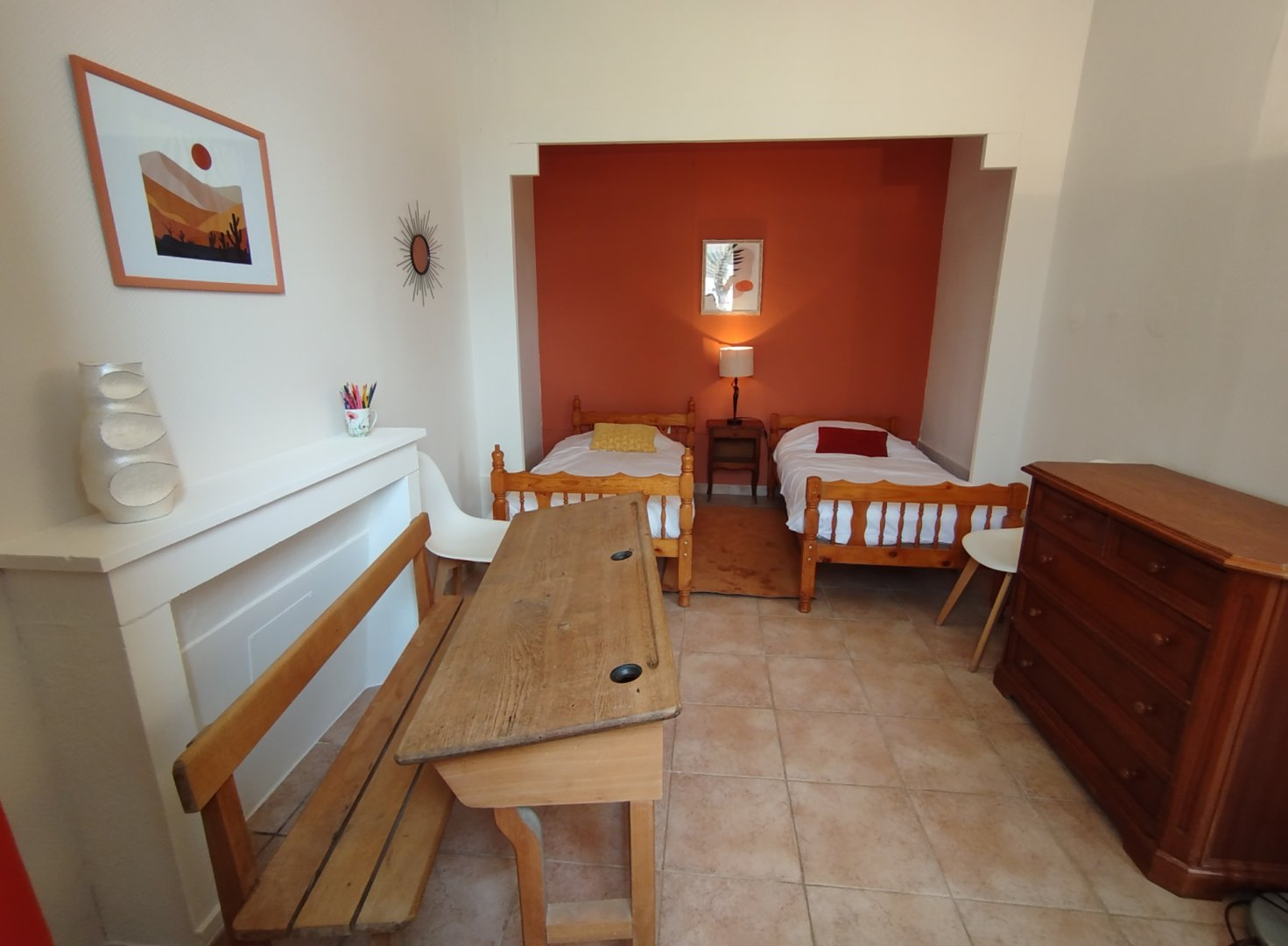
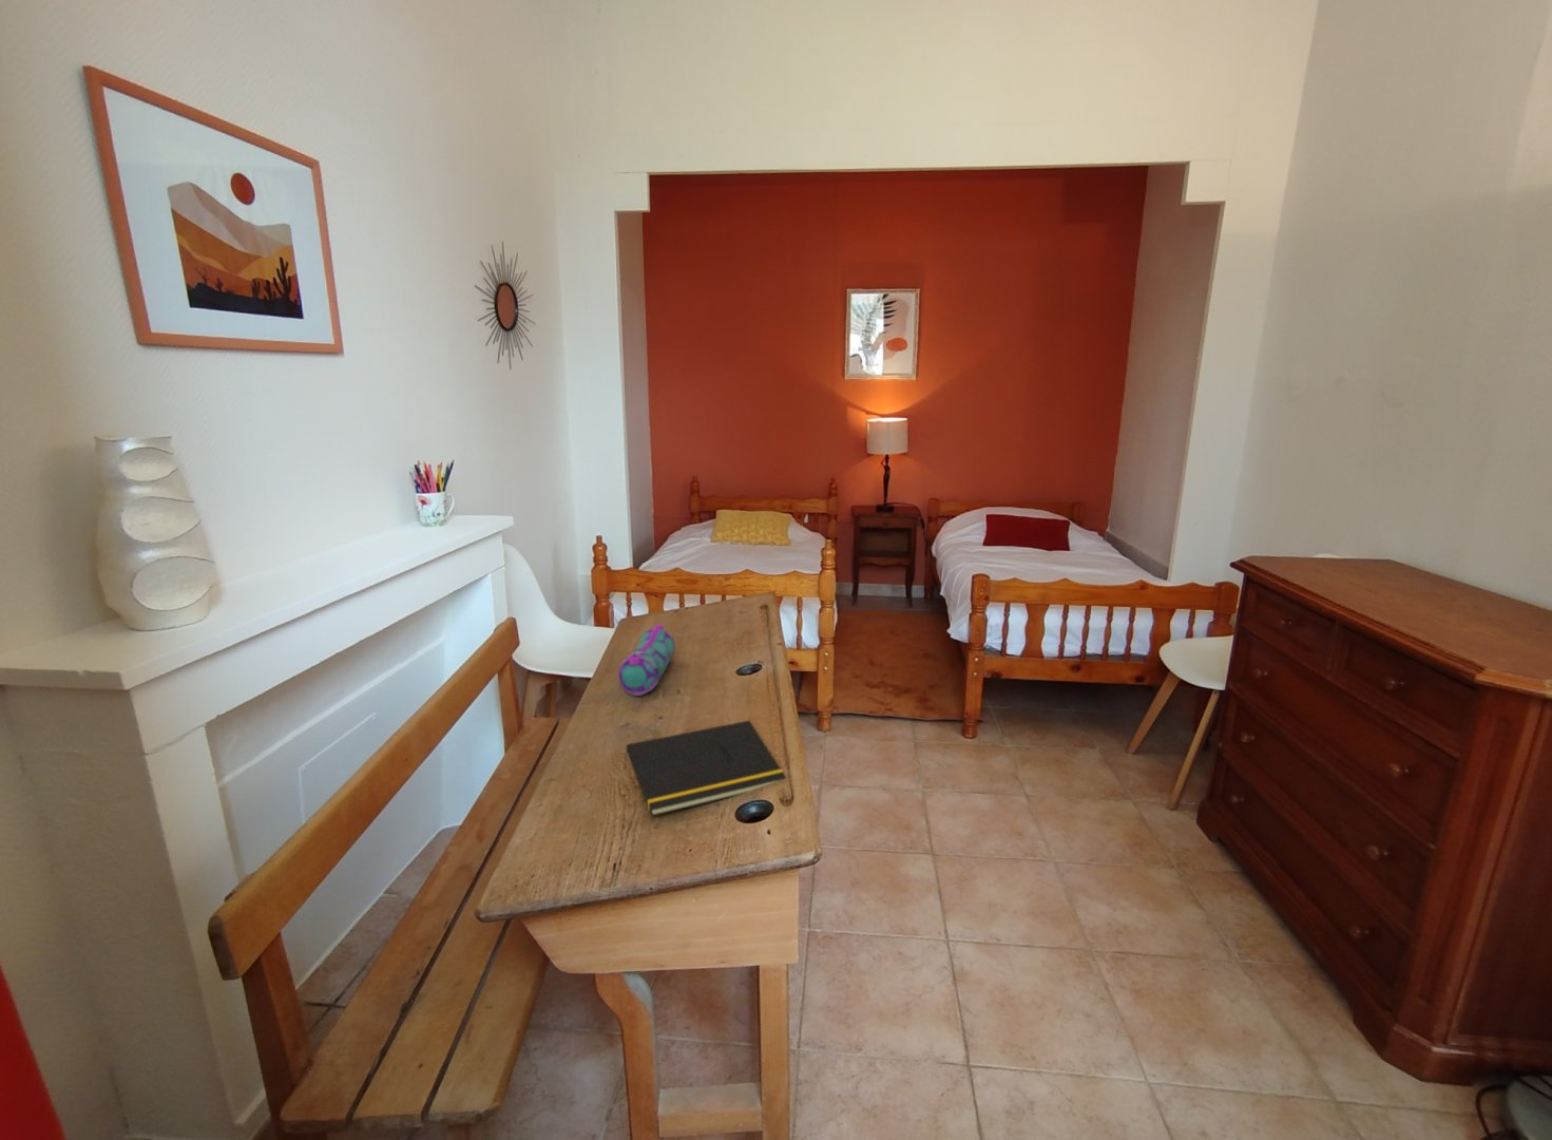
+ pencil case (648, 659)
+ notepad (705, 763)
